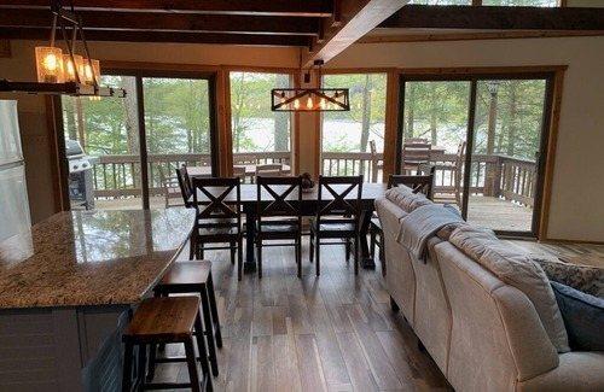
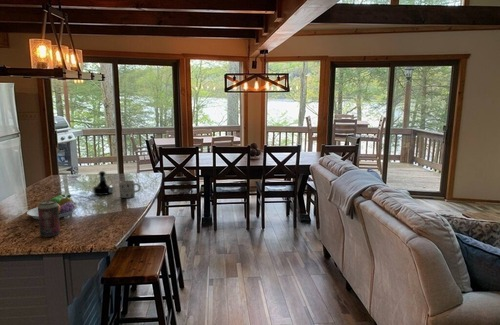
+ beverage can (49, 218)
+ tequila bottle (102, 182)
+ fruit bowl (56, 202)
+ mug (130, 188)
